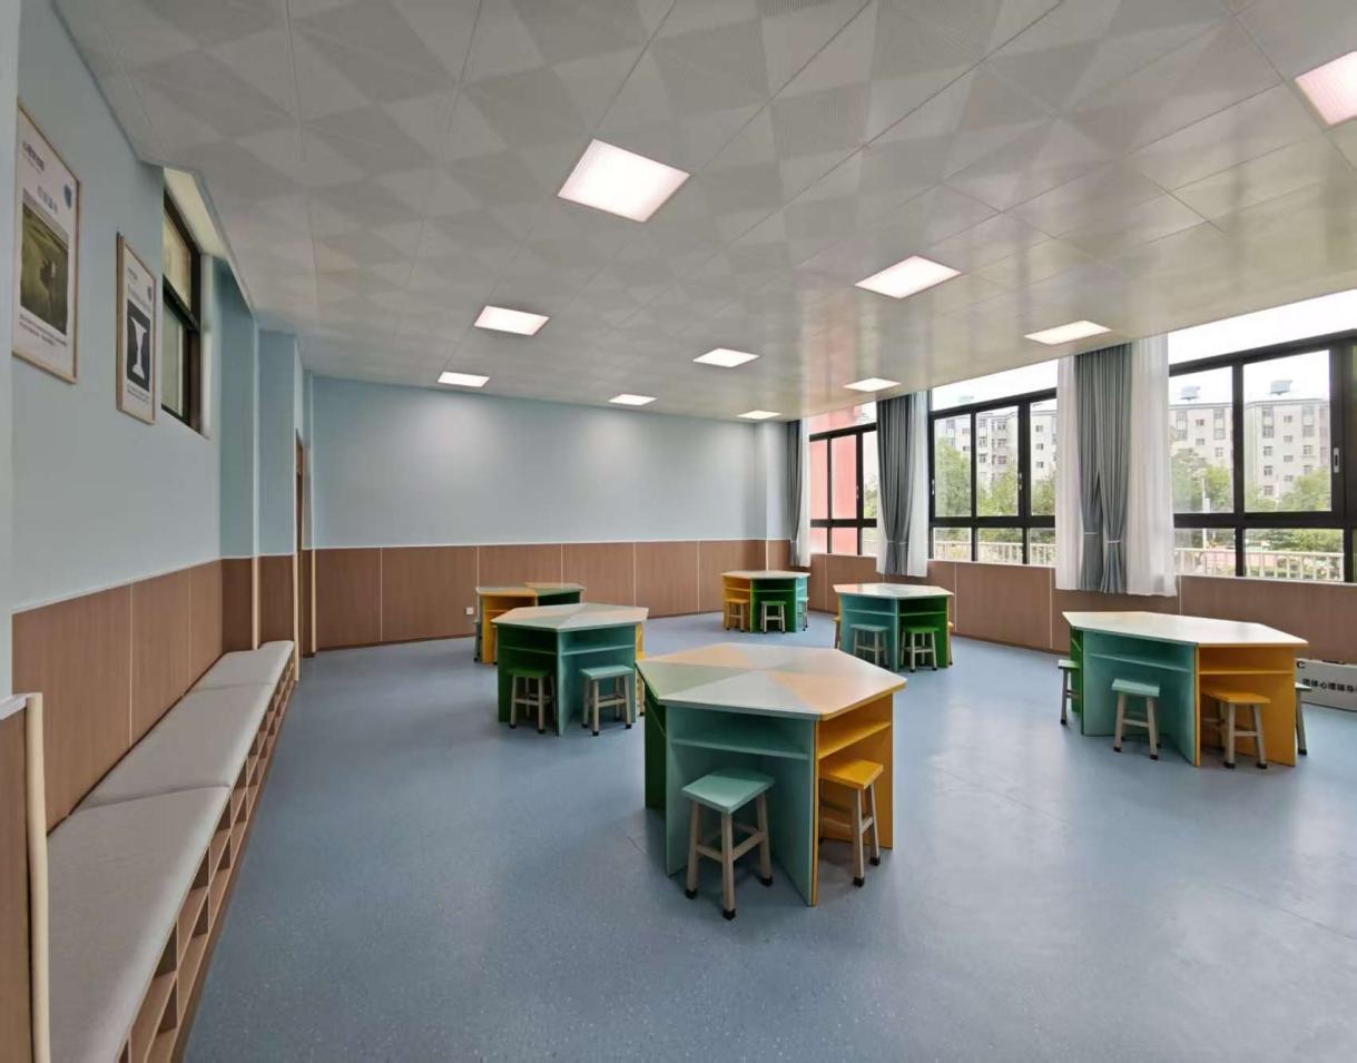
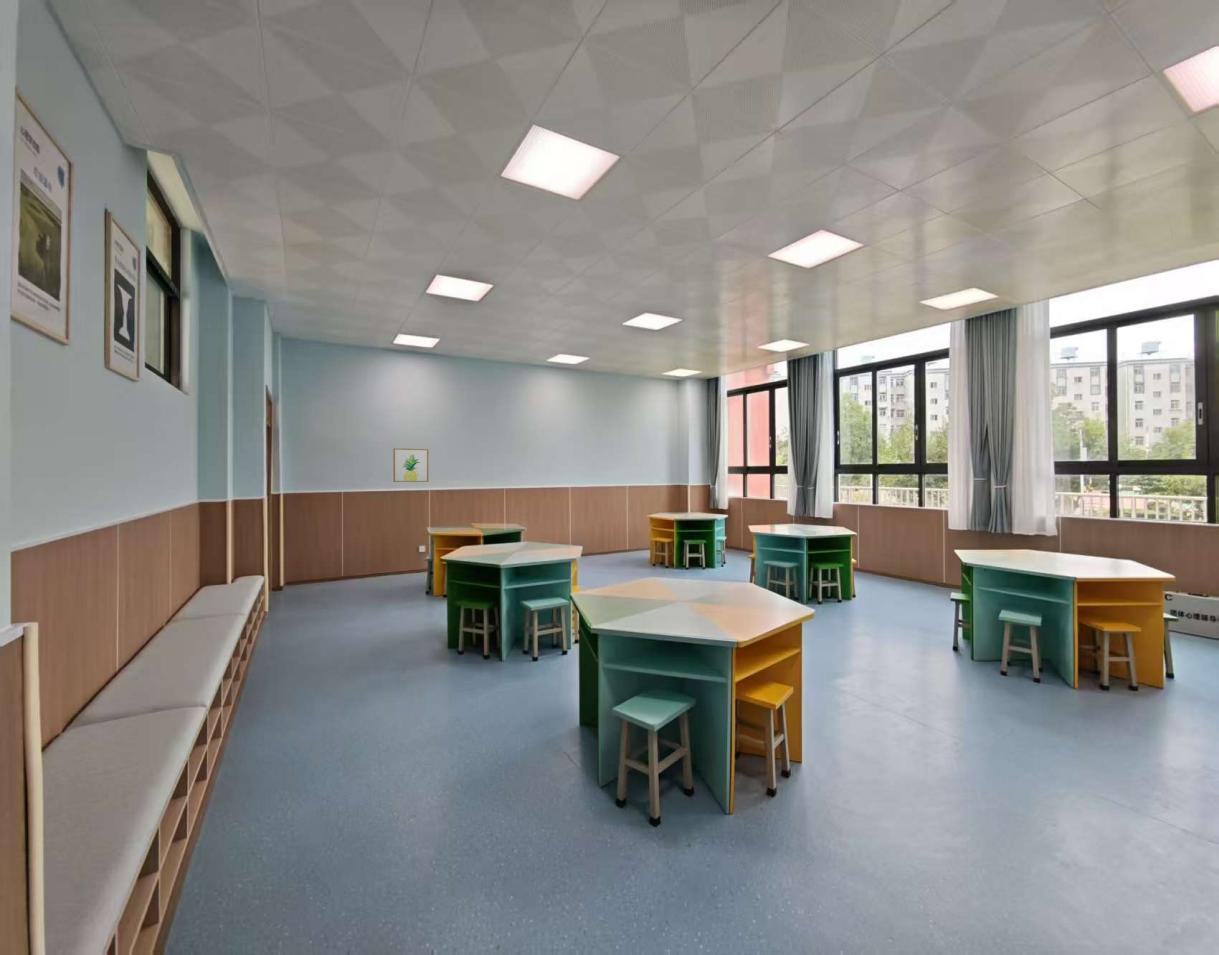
+ wall art (411, 465)
